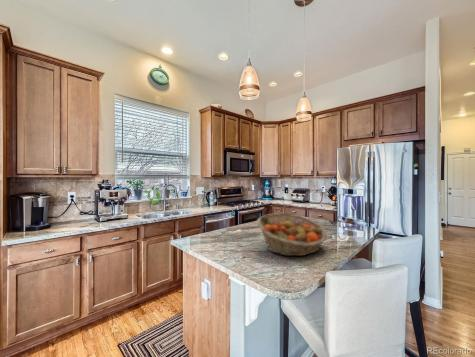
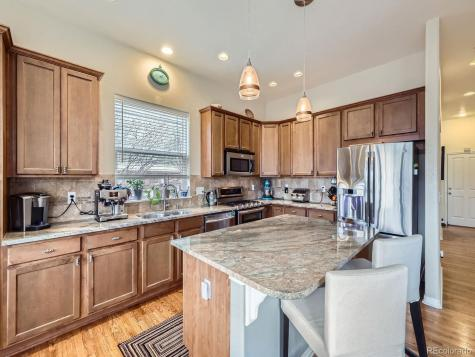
- fruit basket (291, 232)
